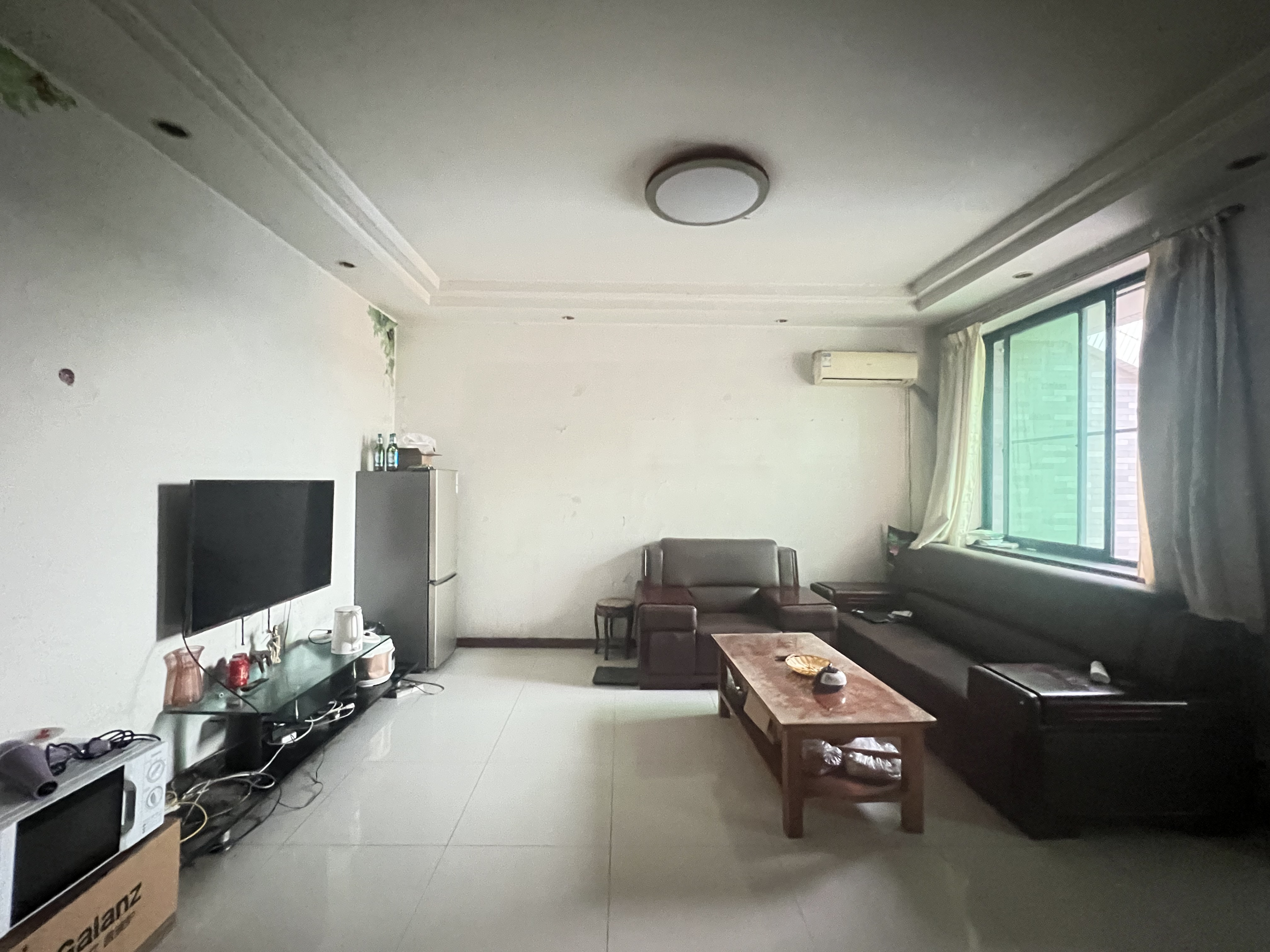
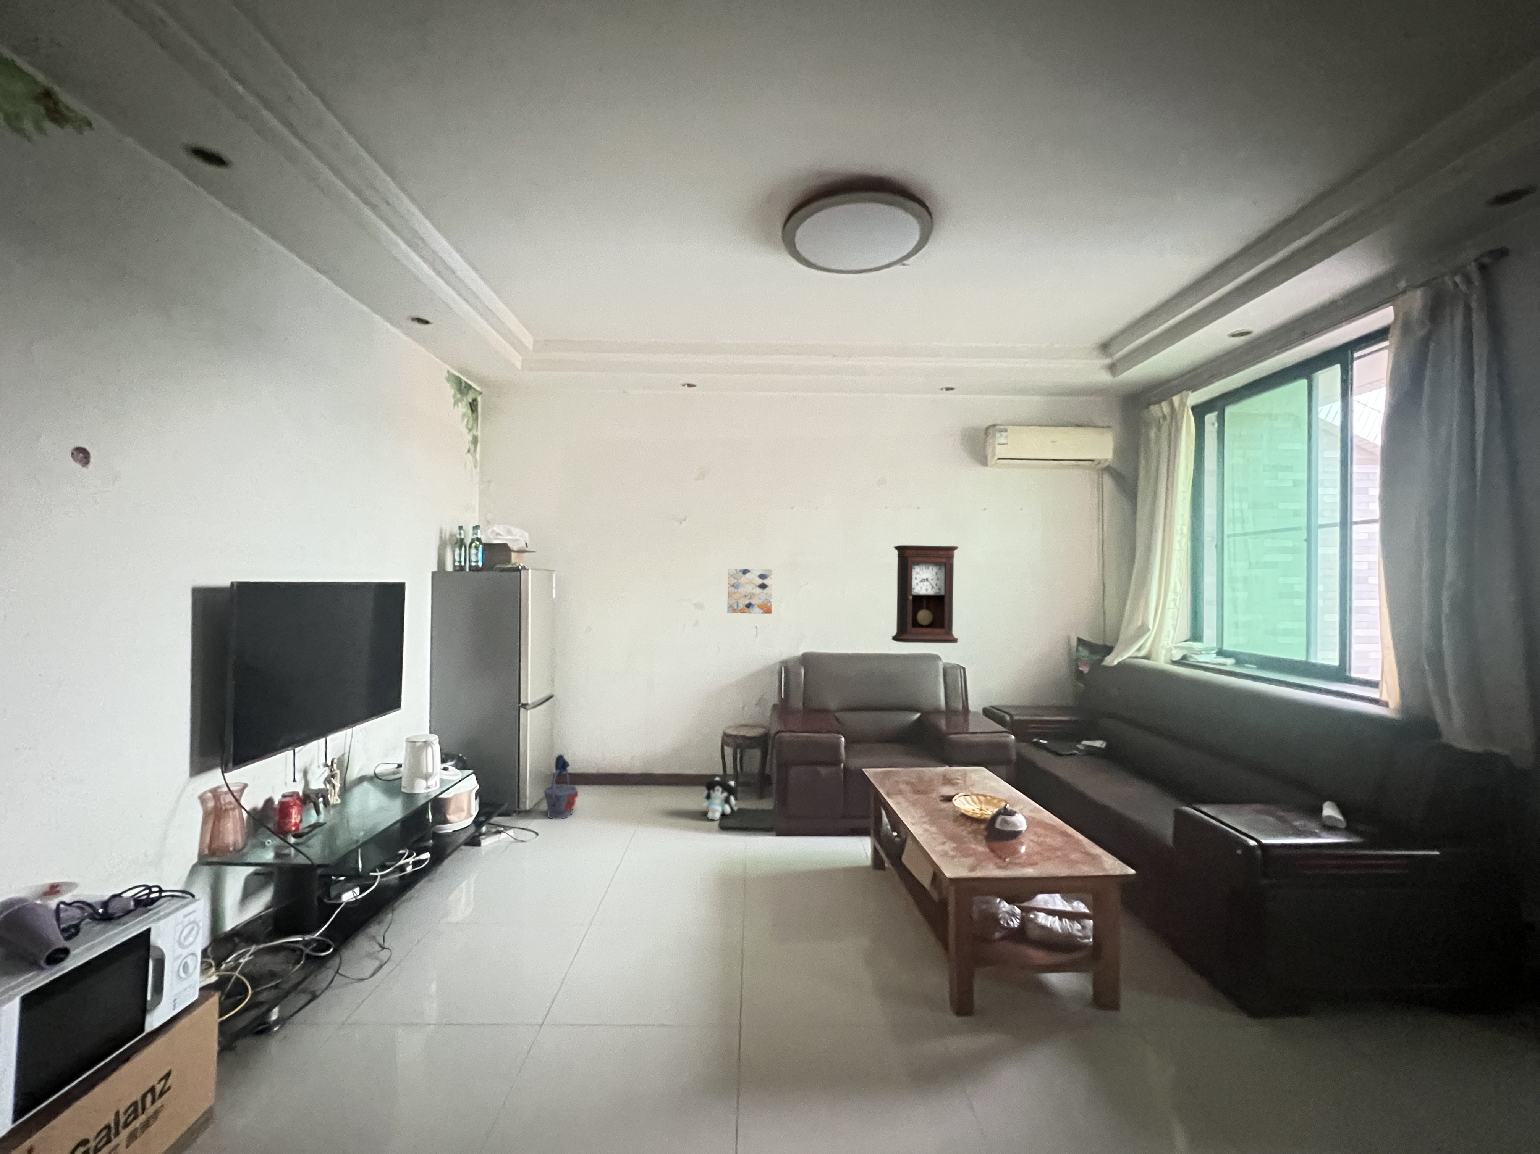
+ pendulum clock (926, 594)
+ wall art (749, 590)
+ plush toy (720, 798)
+ bucket (560, 785)
